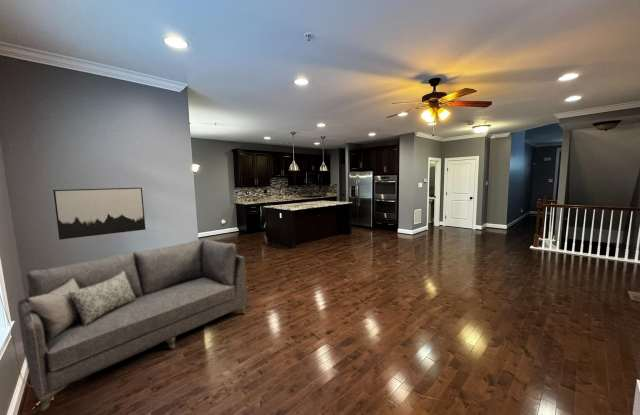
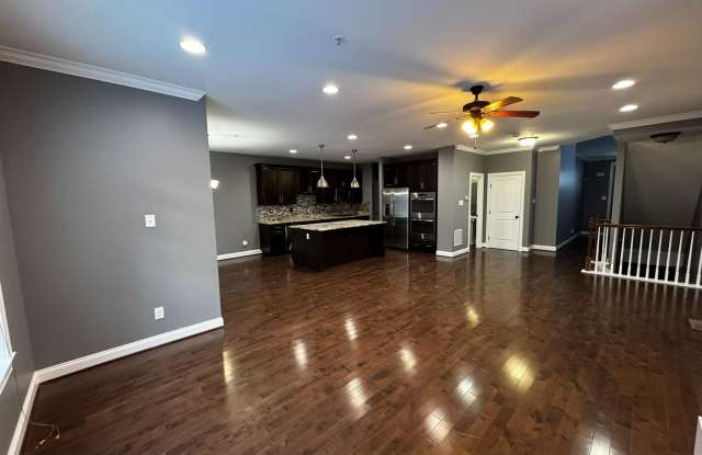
- wall art (103, 211)
- sofa (151, 296)
